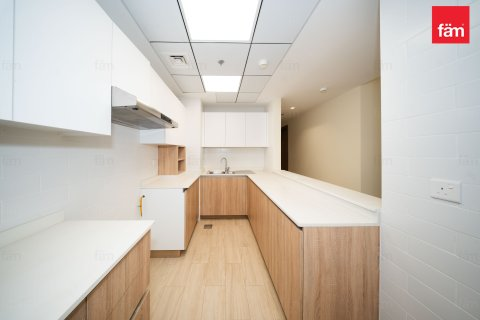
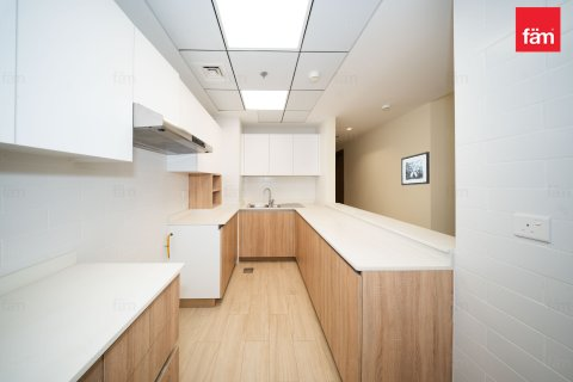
+ wall art (414, 170)
